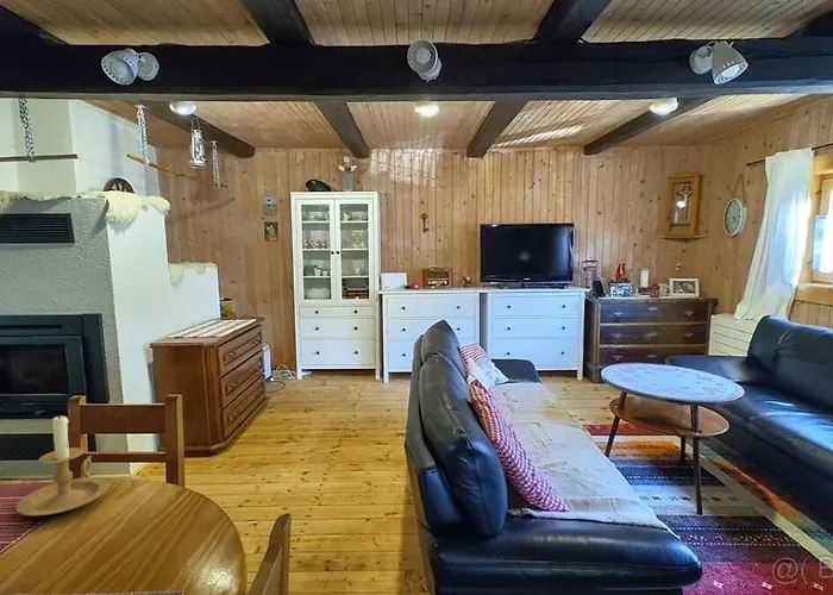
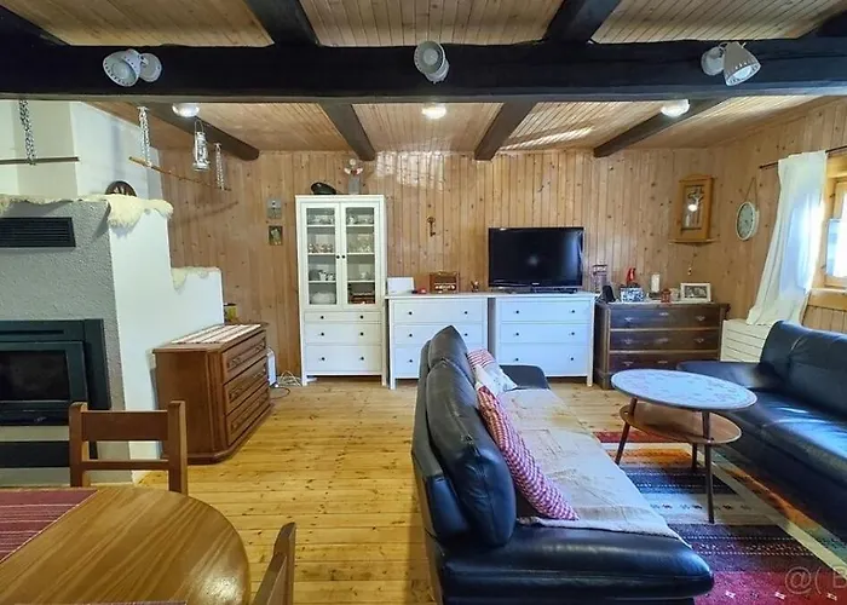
- candle holder (62, 458)
